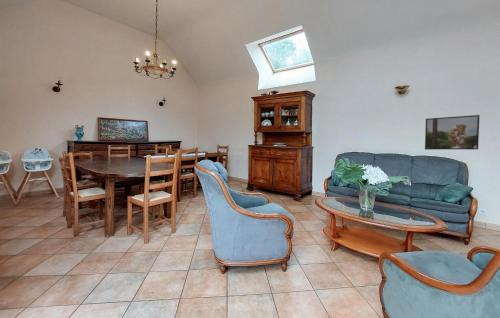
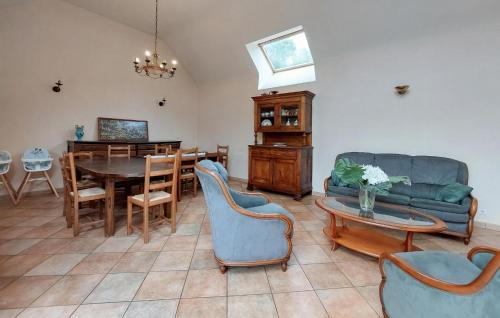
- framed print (450, 133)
